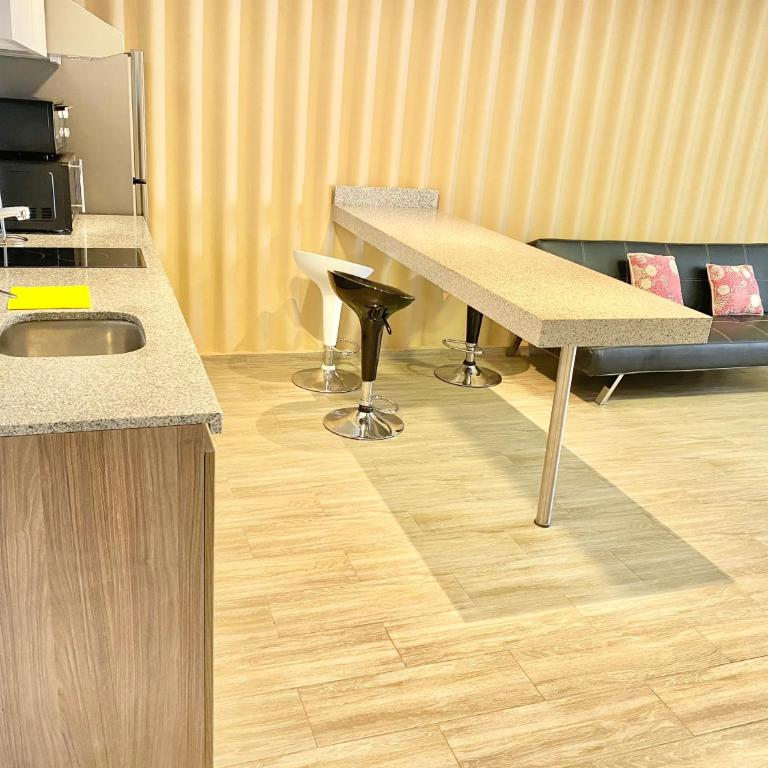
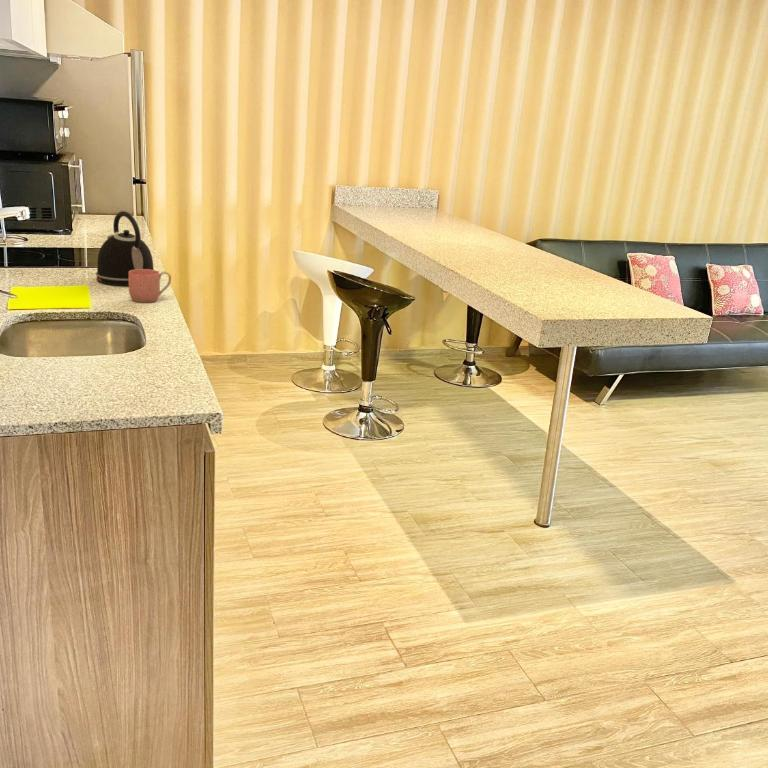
+ kettle (125, 246)
+ mug (150, 285)
